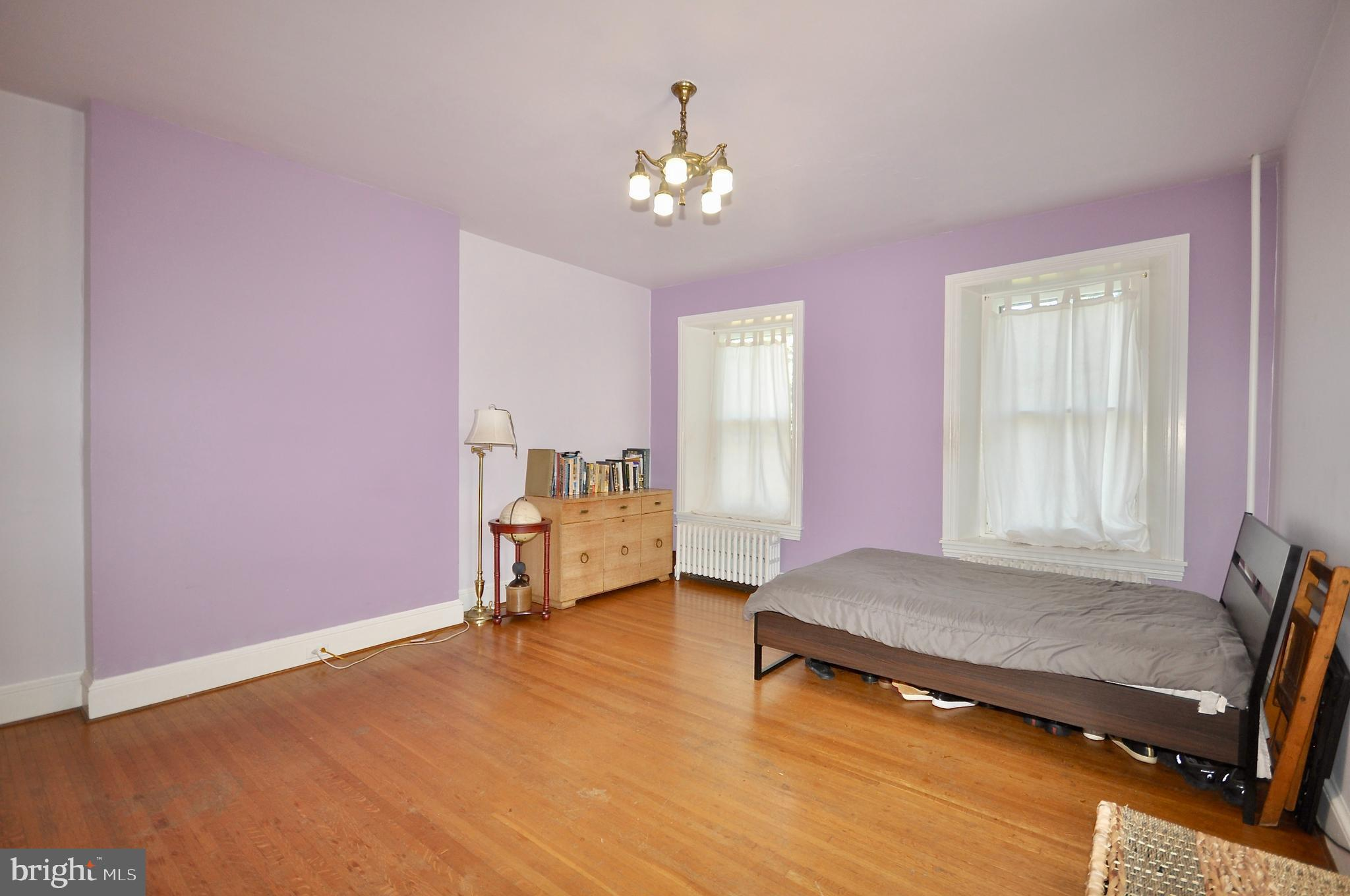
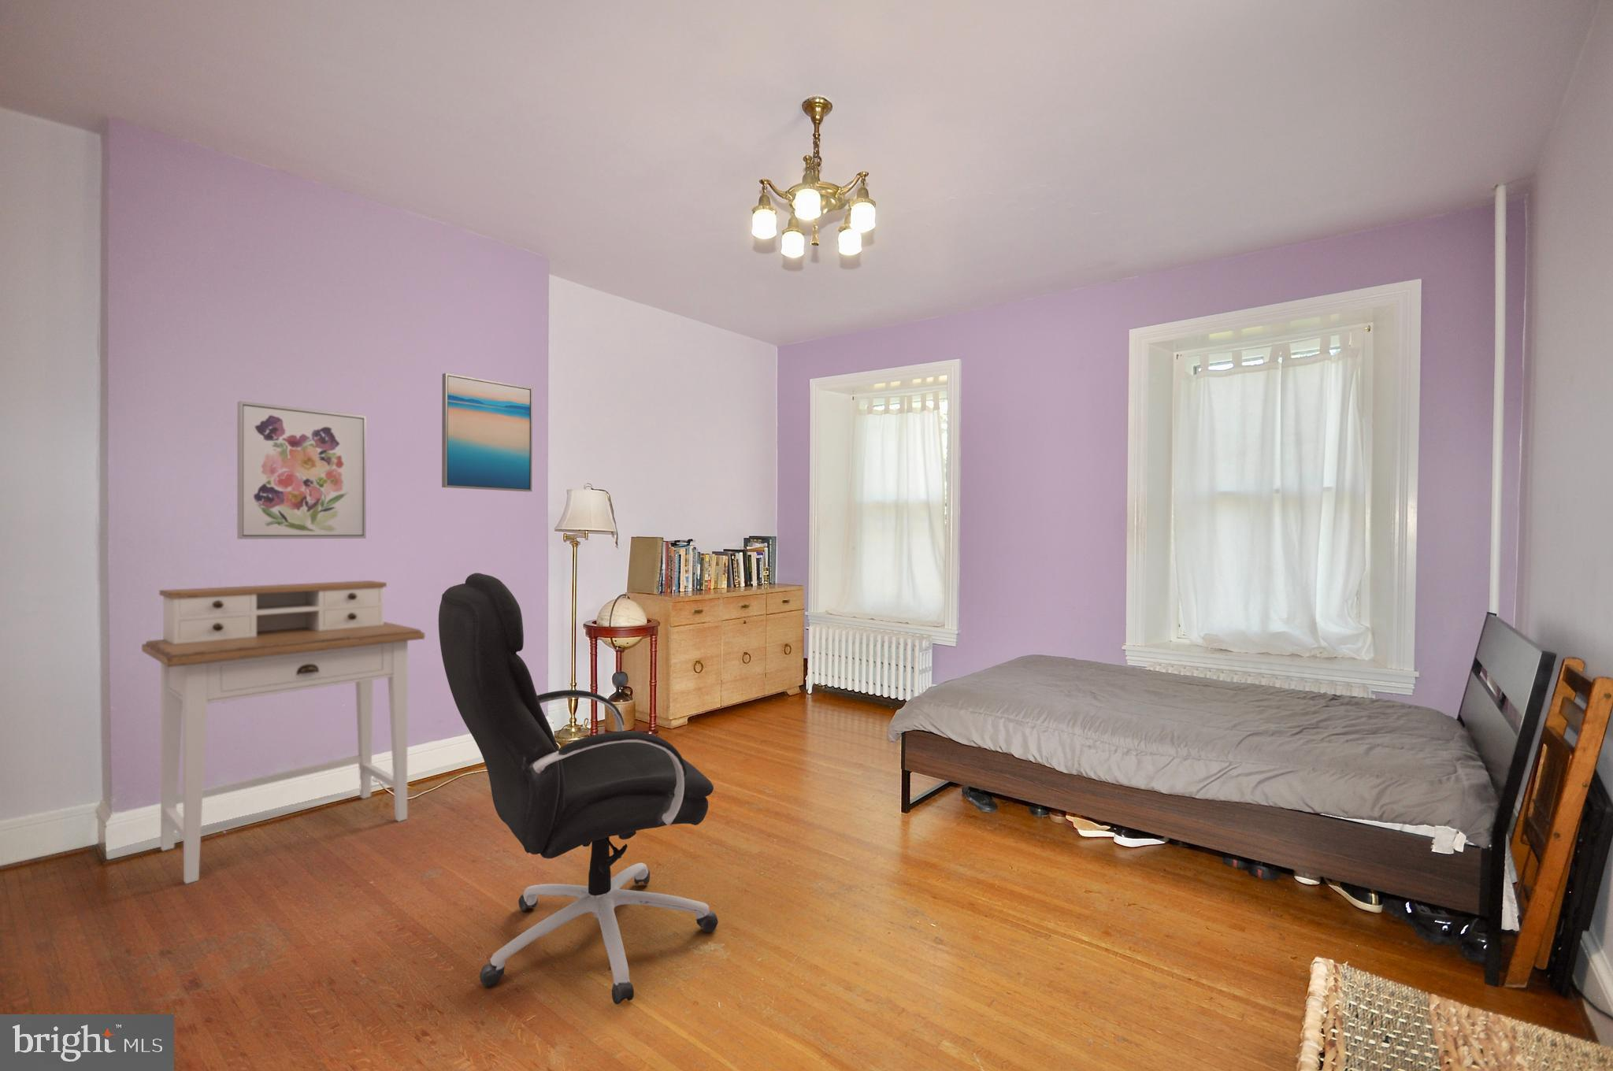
+ office chair (584, 758)
+ desk (288, 691)
+ wall art (489, 435)
+ wall art (305, 473)
